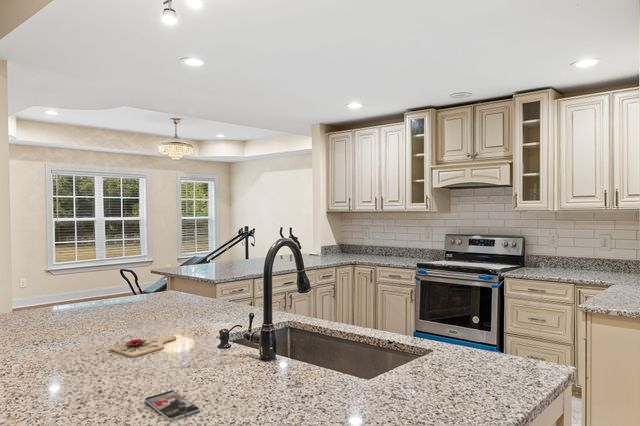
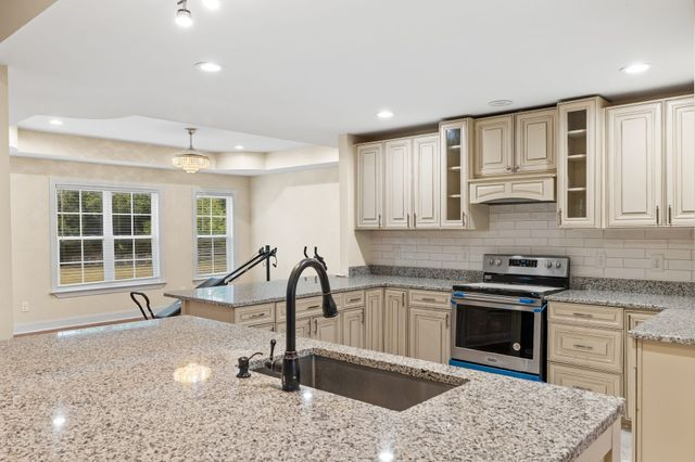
- cutting board (149, 341)
- smartphone (171, 404)
